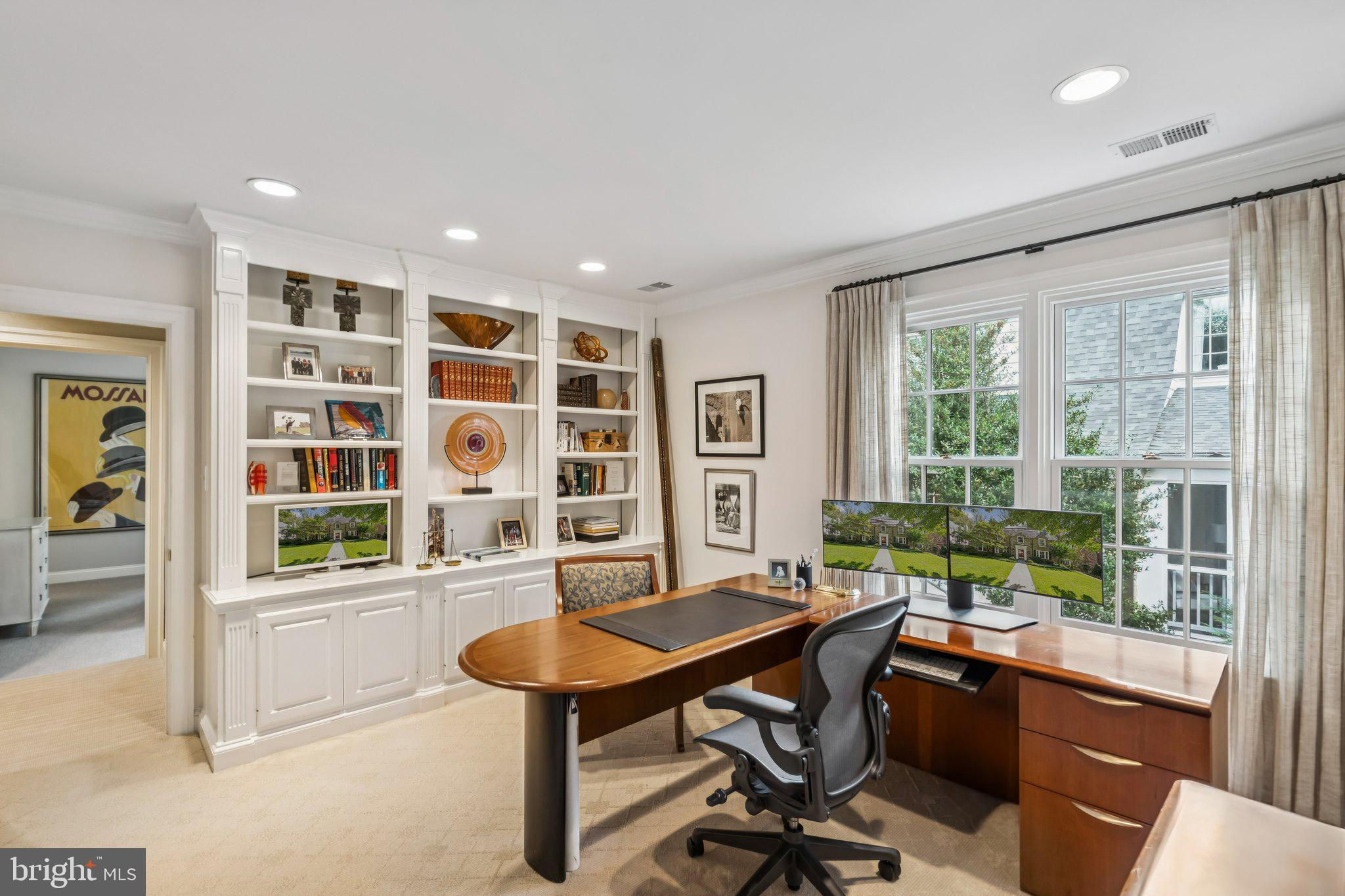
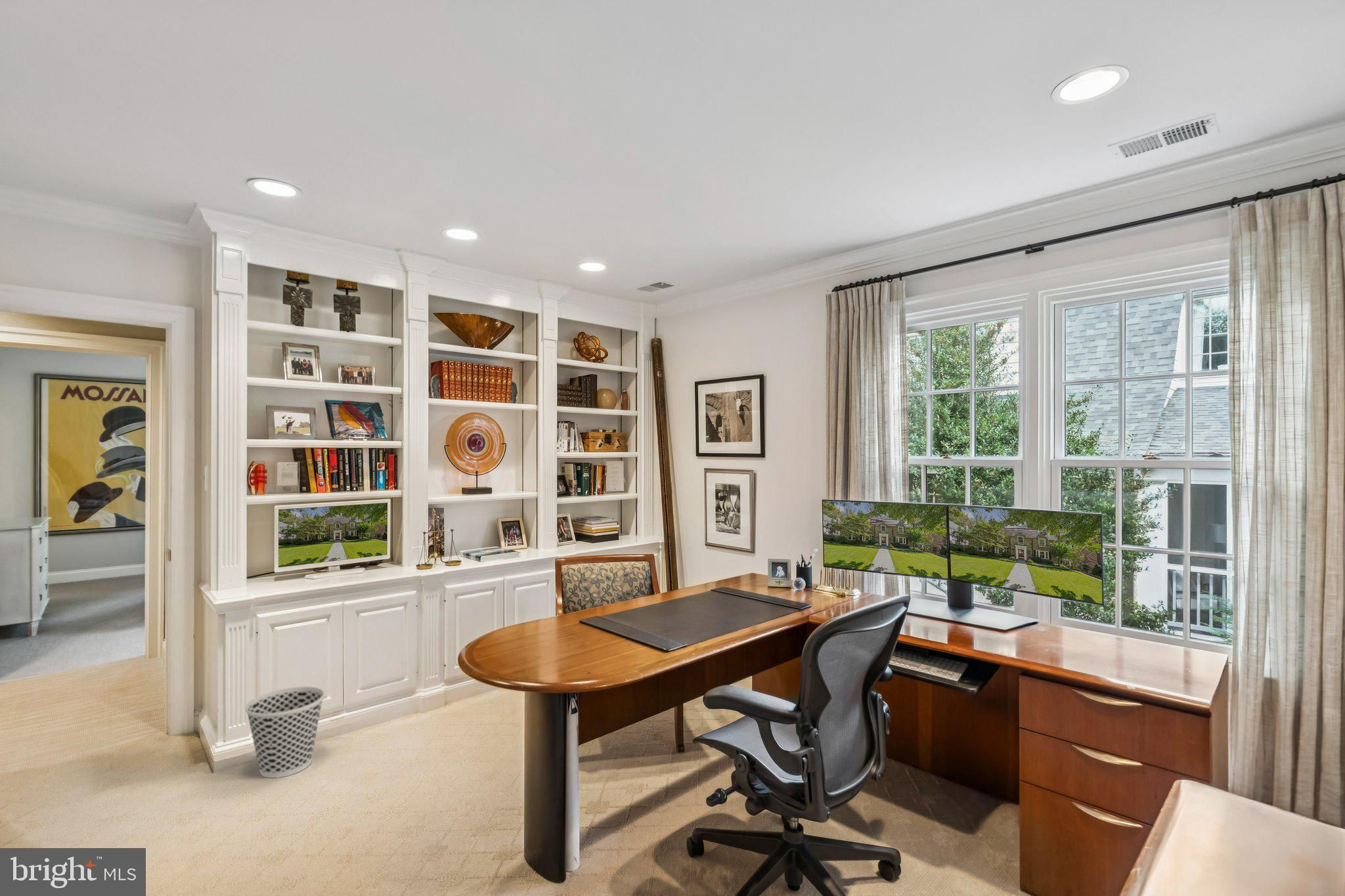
+ wastebasket (286, 733)
